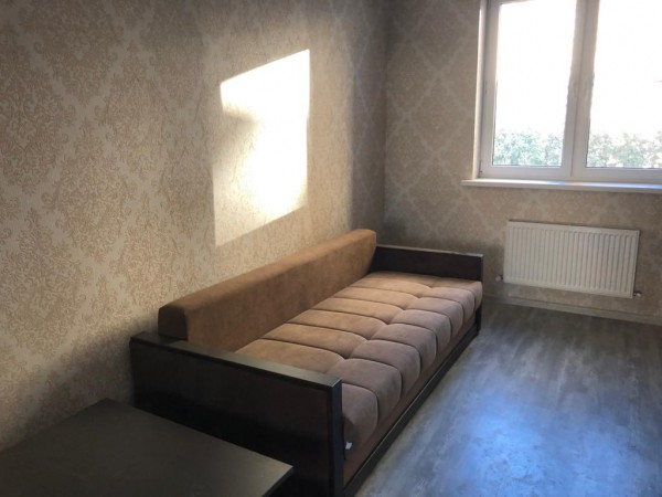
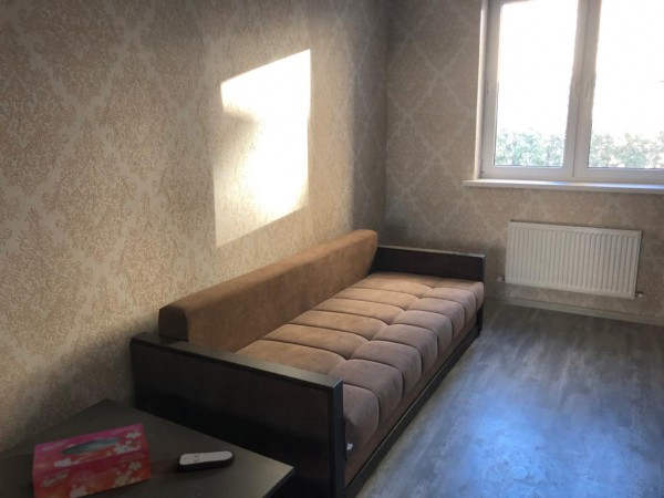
+ remote control (206, 459)
+ tissue box (93, 461)
